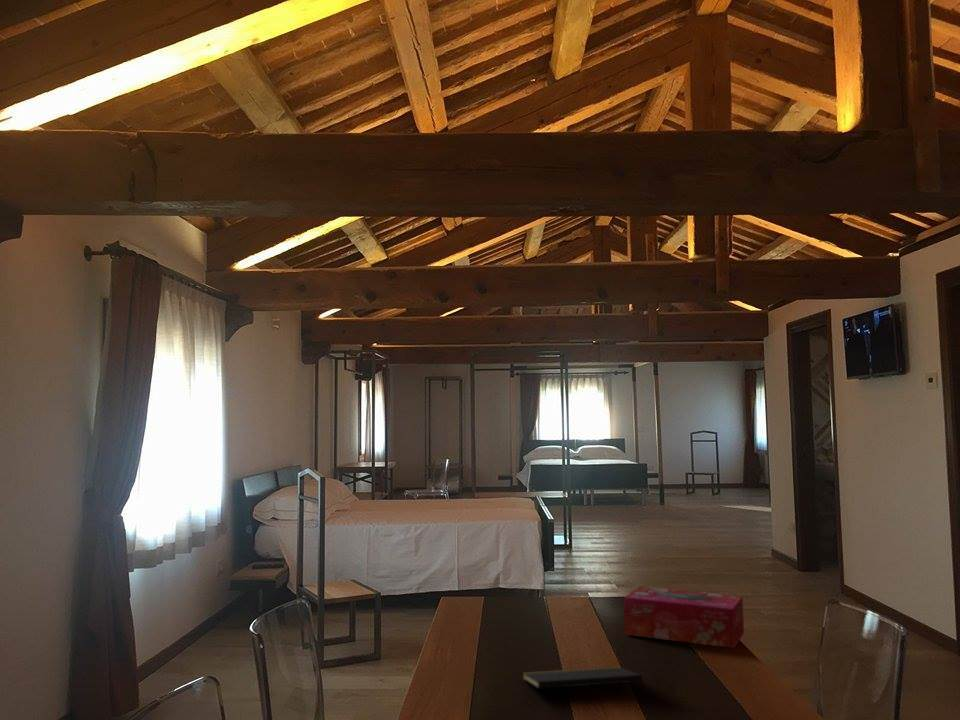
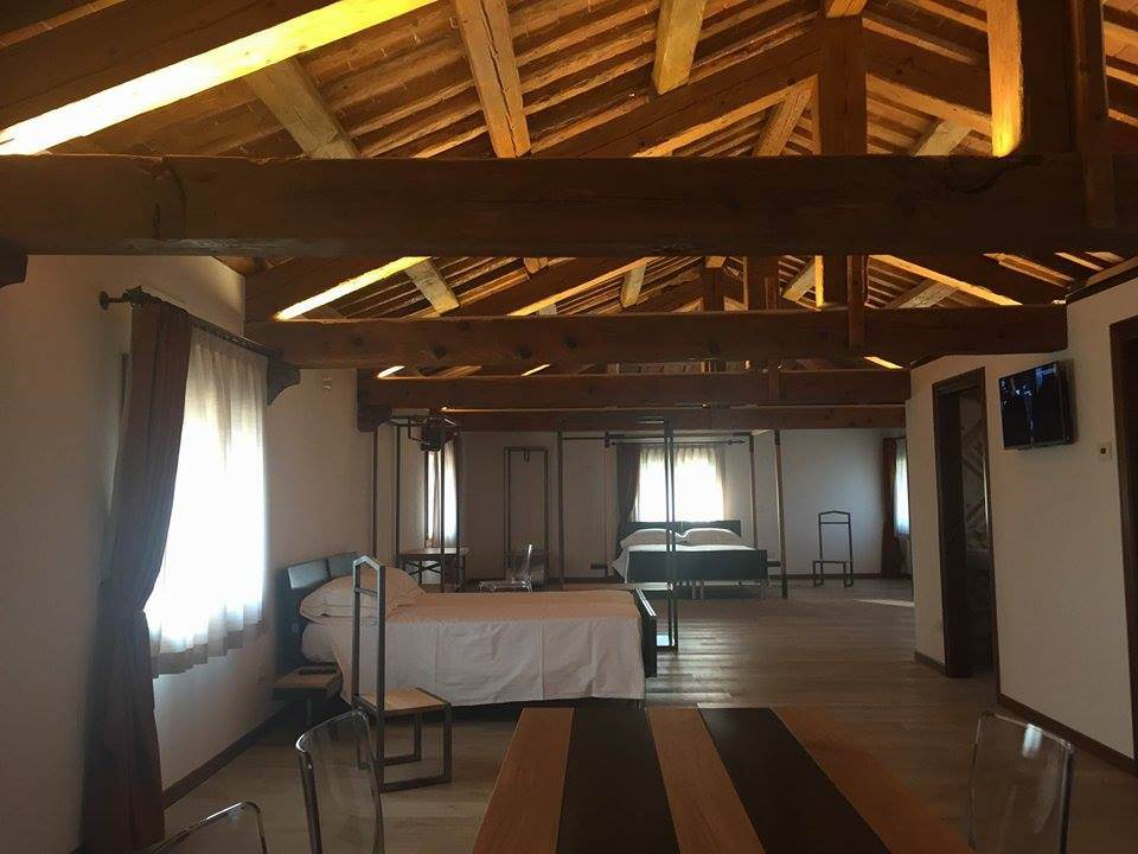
- notepad (580, 677)
- tissue box (683, 615)
